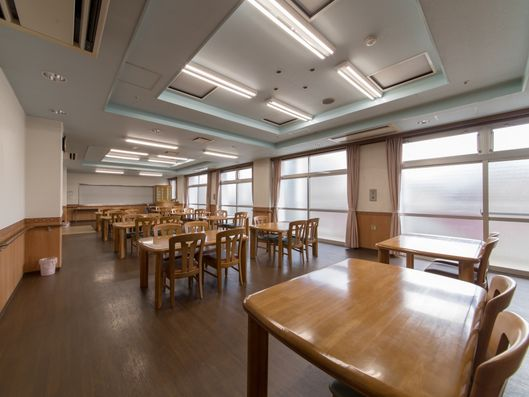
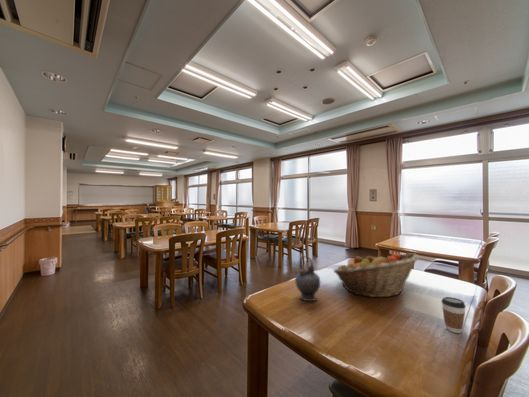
+ coffee cup (453, 314)
+ teapot (305, 276)
+ fruit basket (375, 269)
